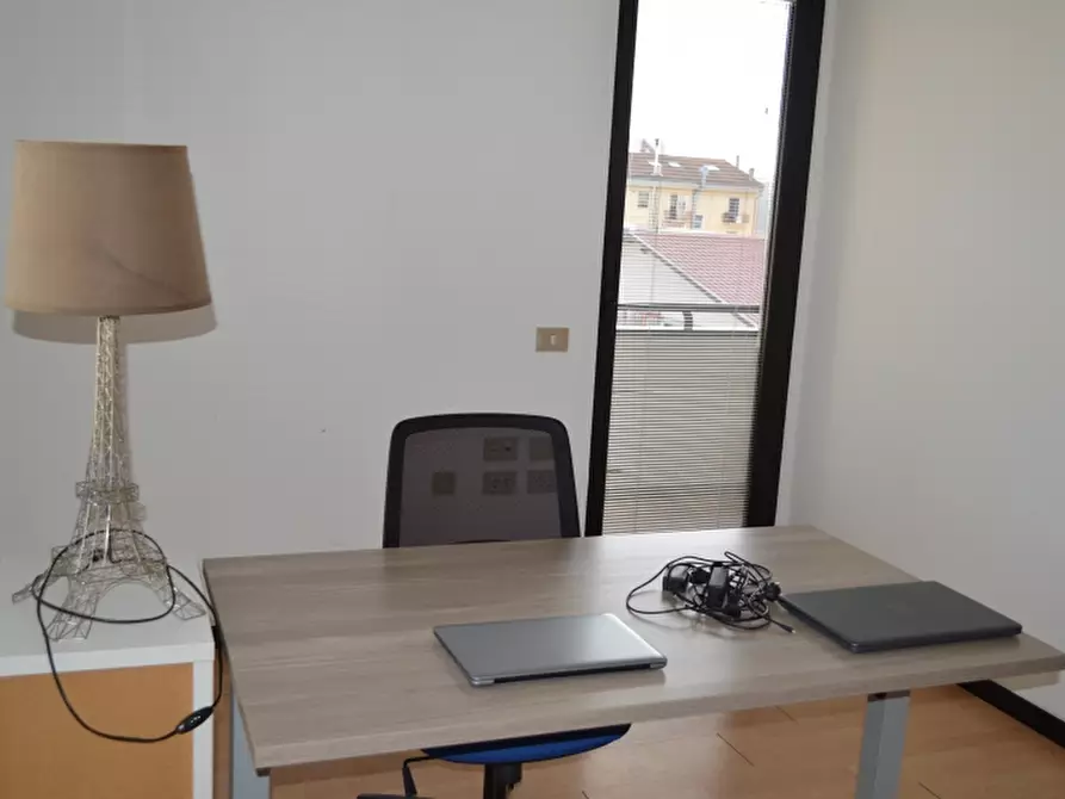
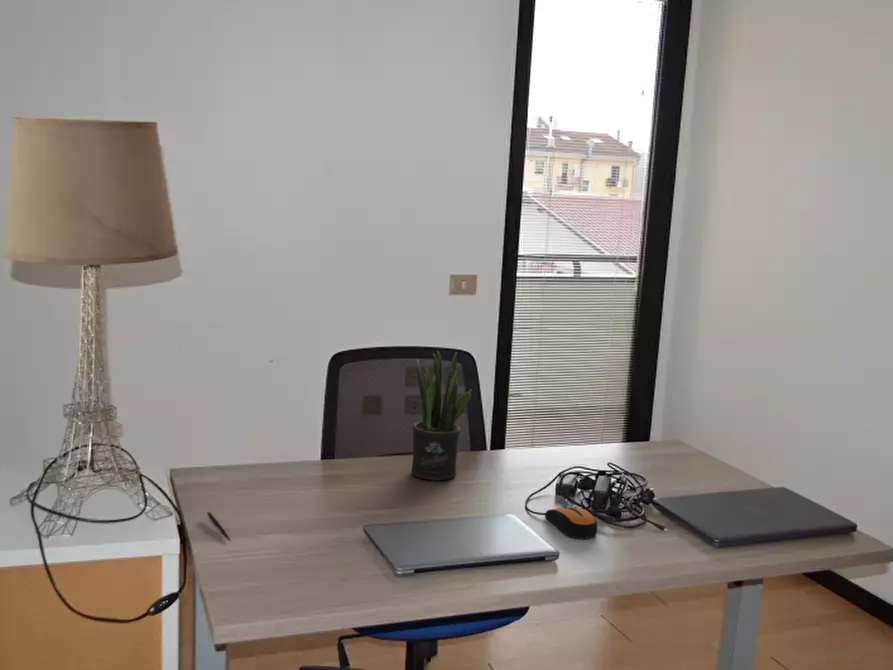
+ potted plant (440, 415)
+ computer mouse (572, 517)
+ pen (218, 526)
